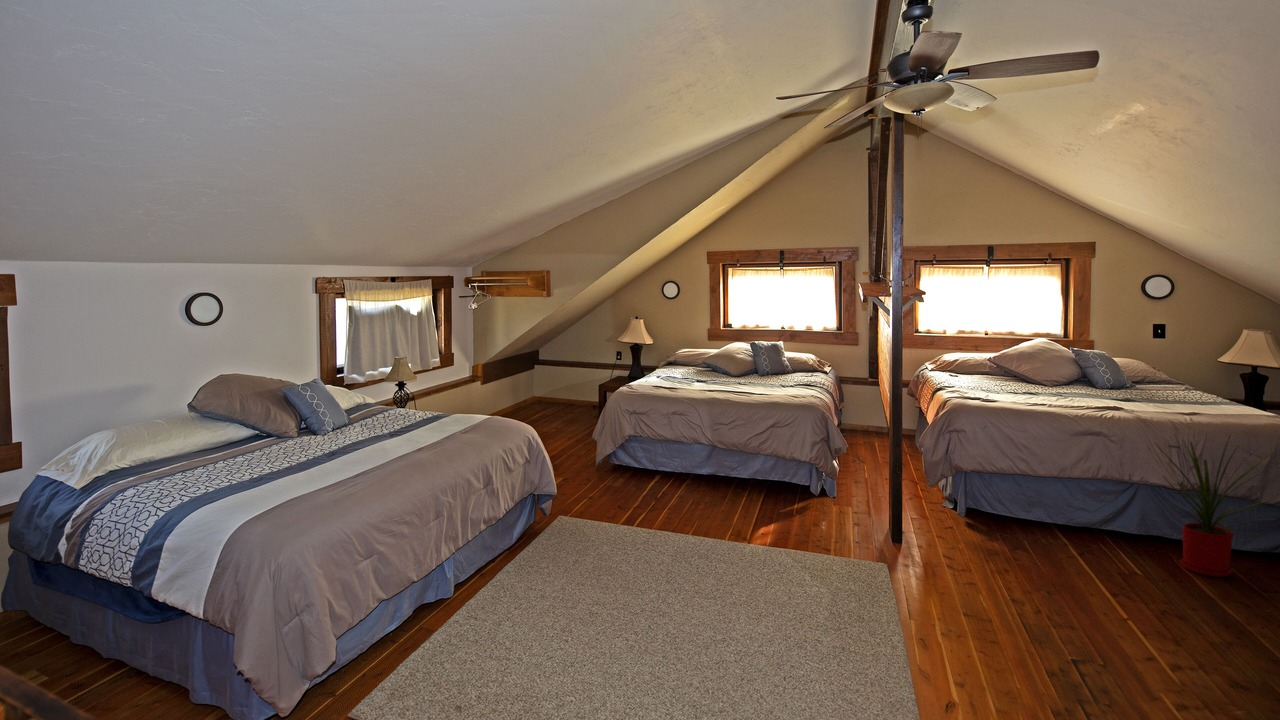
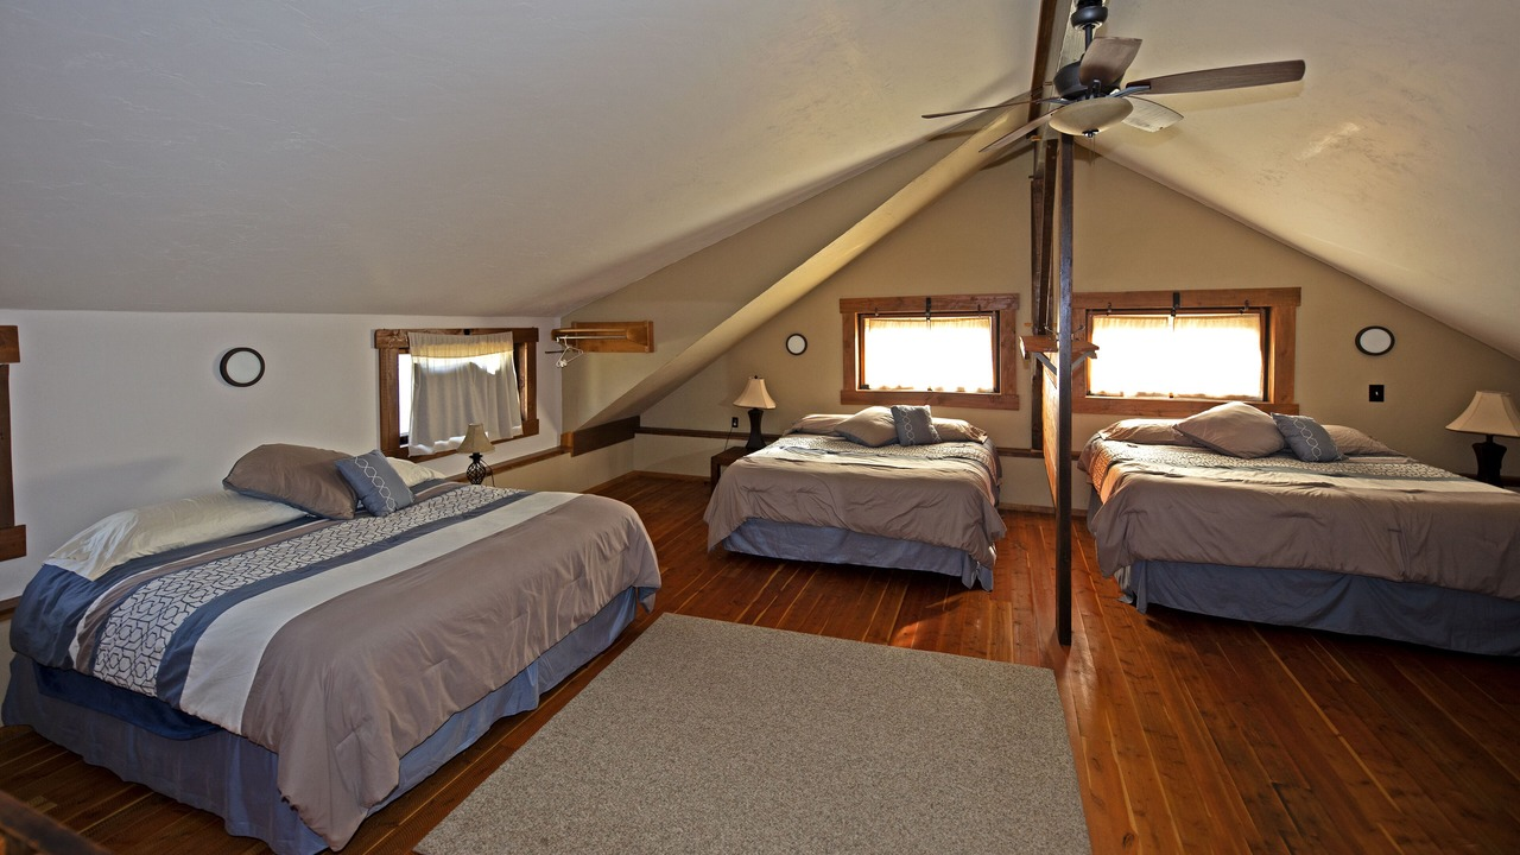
- house plant (1208, 502)
